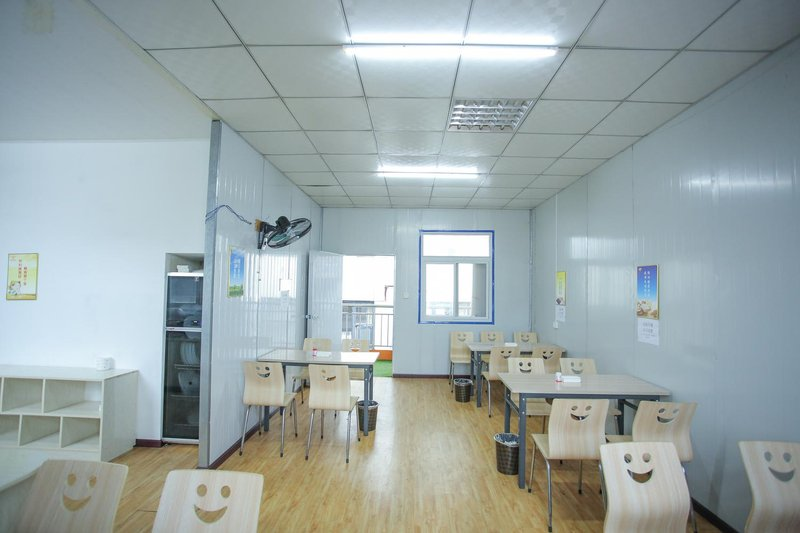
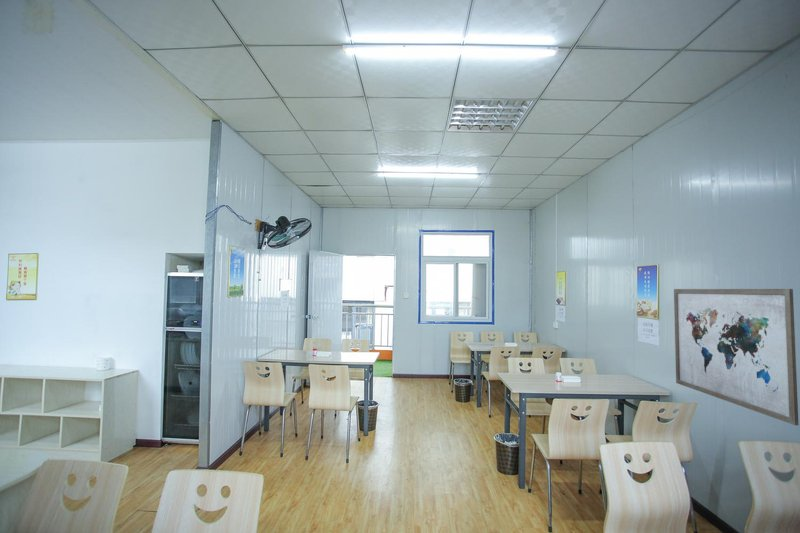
+ wall art (724, 344)
